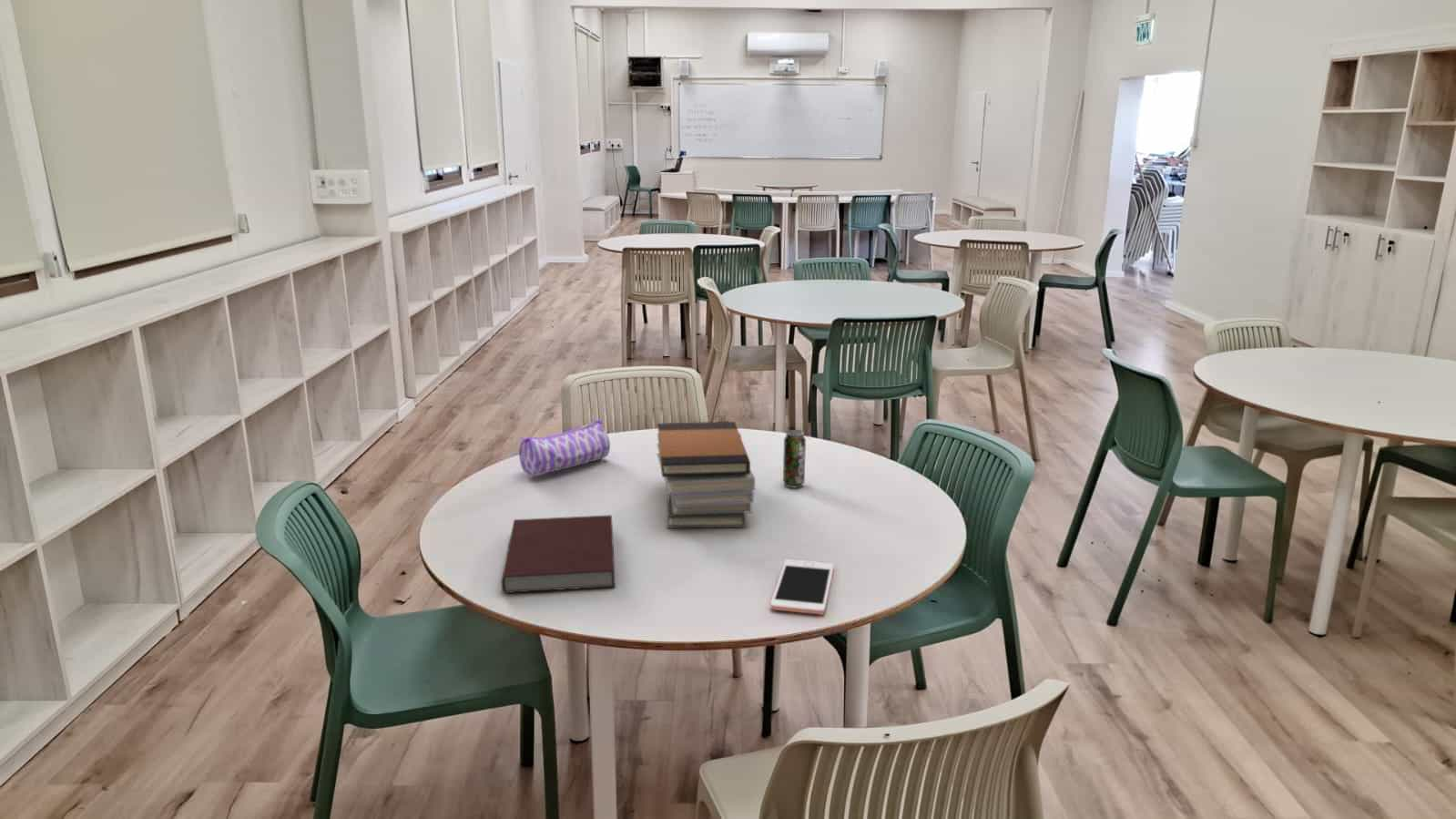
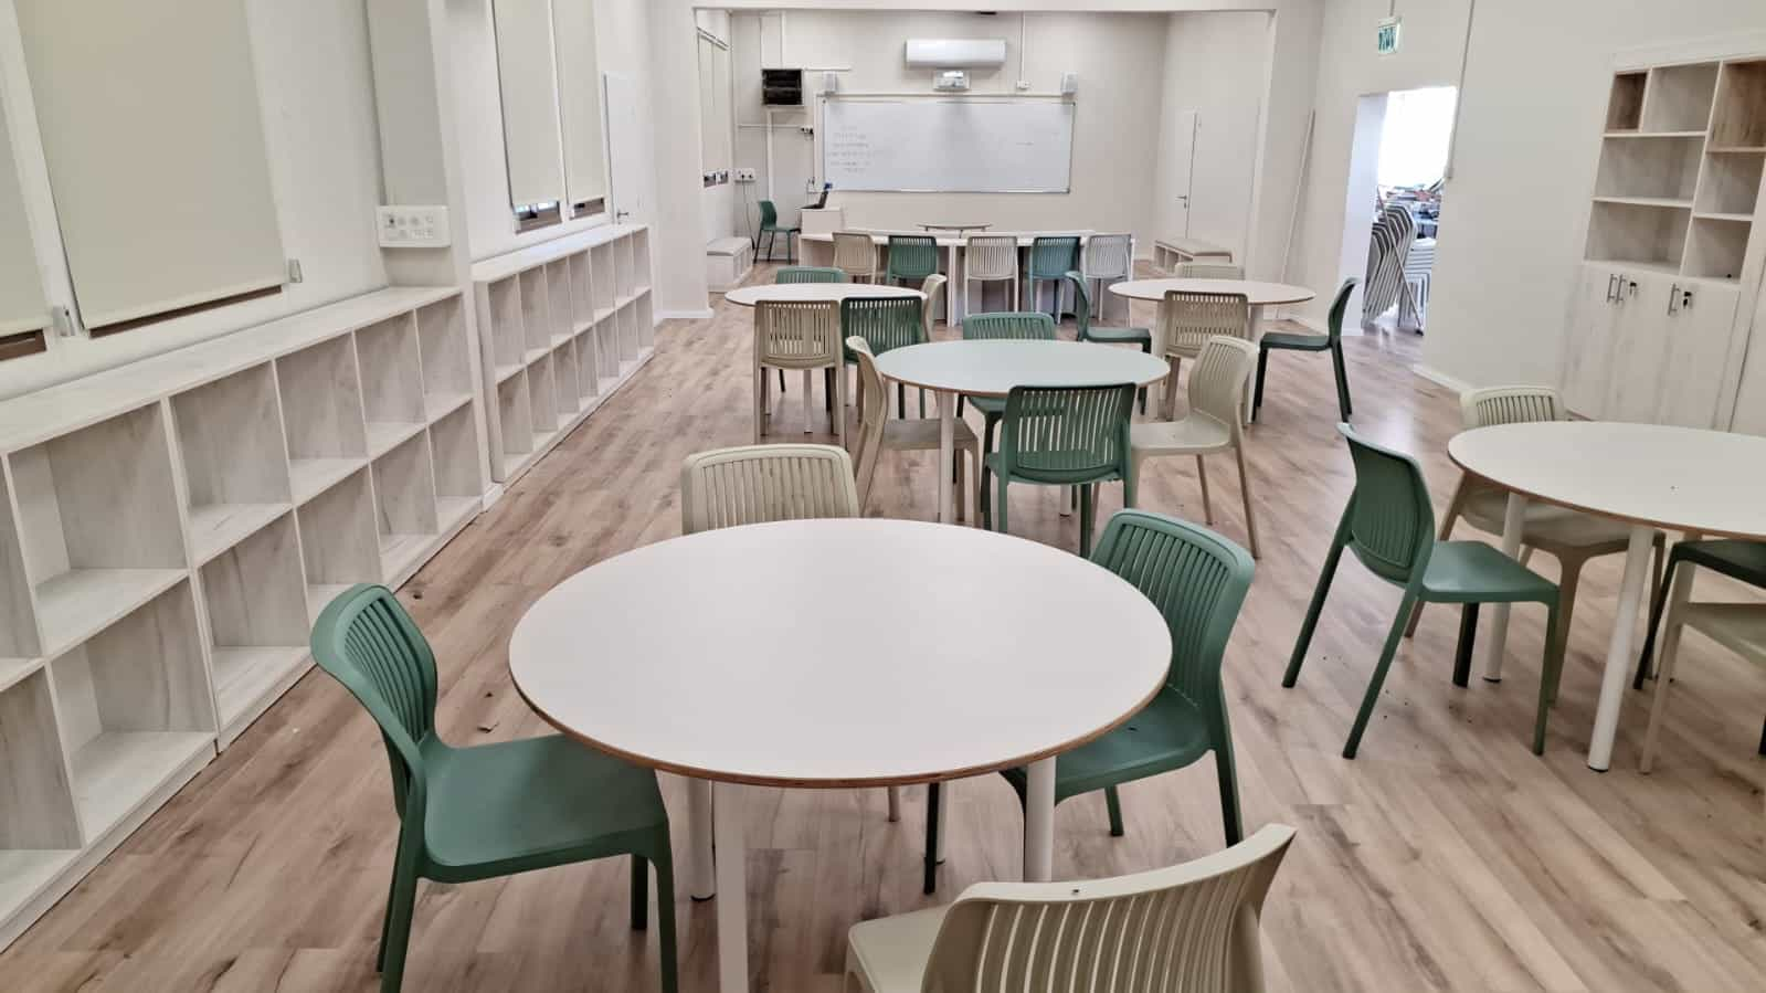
- book stack (703, 473)
- beverage can (794, 458)
- notebook (561, 551)
- pencil case (565, 447)
- cell phone (803, 585)
